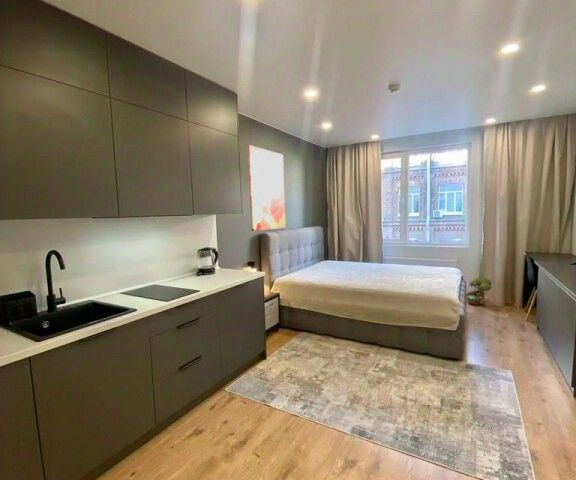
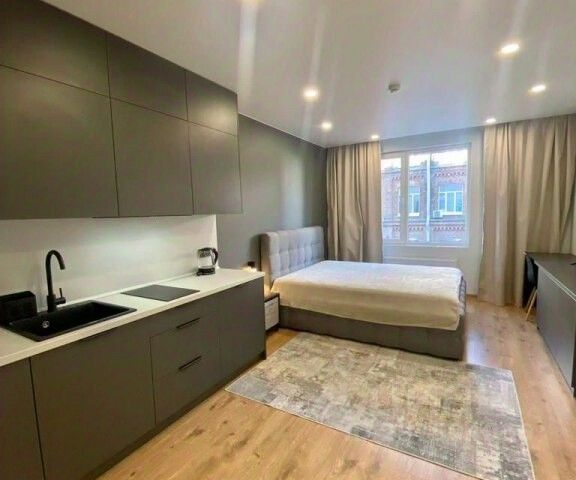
- decorative tree (478, 291)
- wall art (268, 190)
